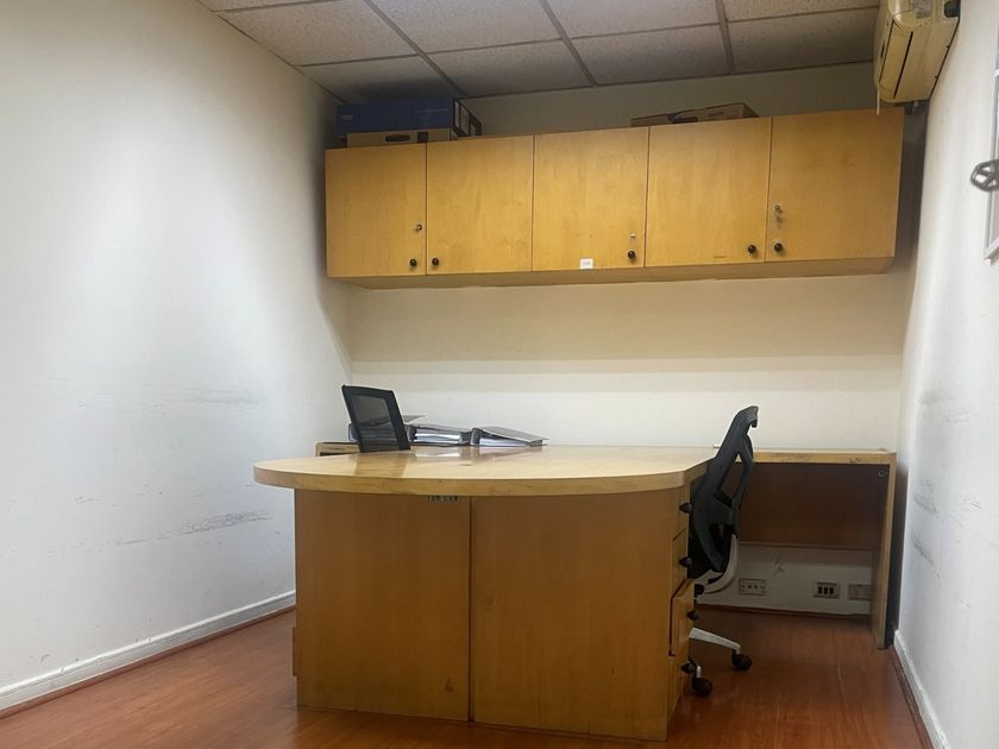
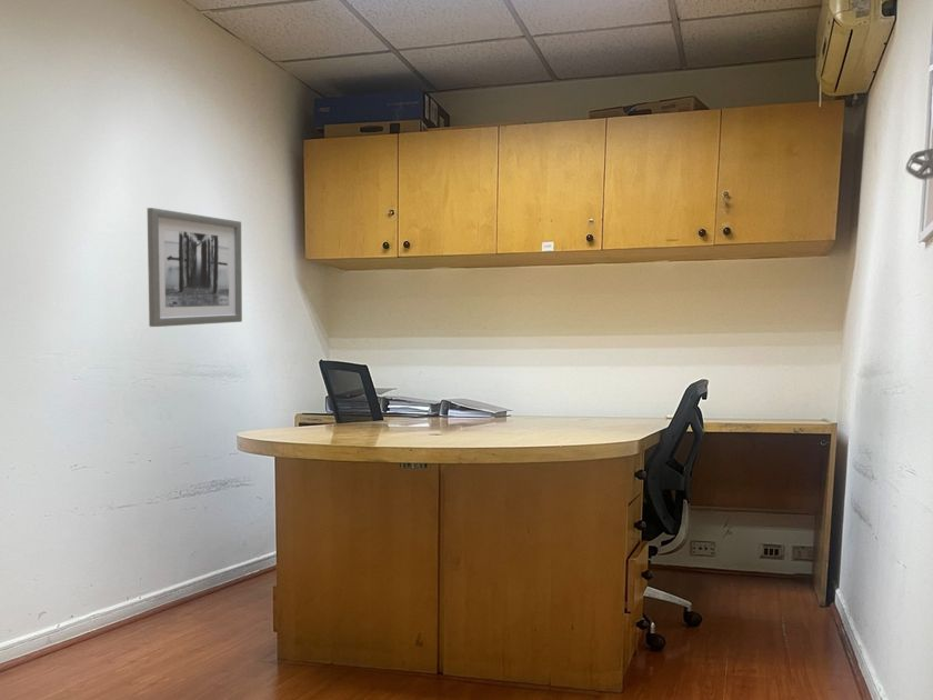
+ wall art (199, 270)
